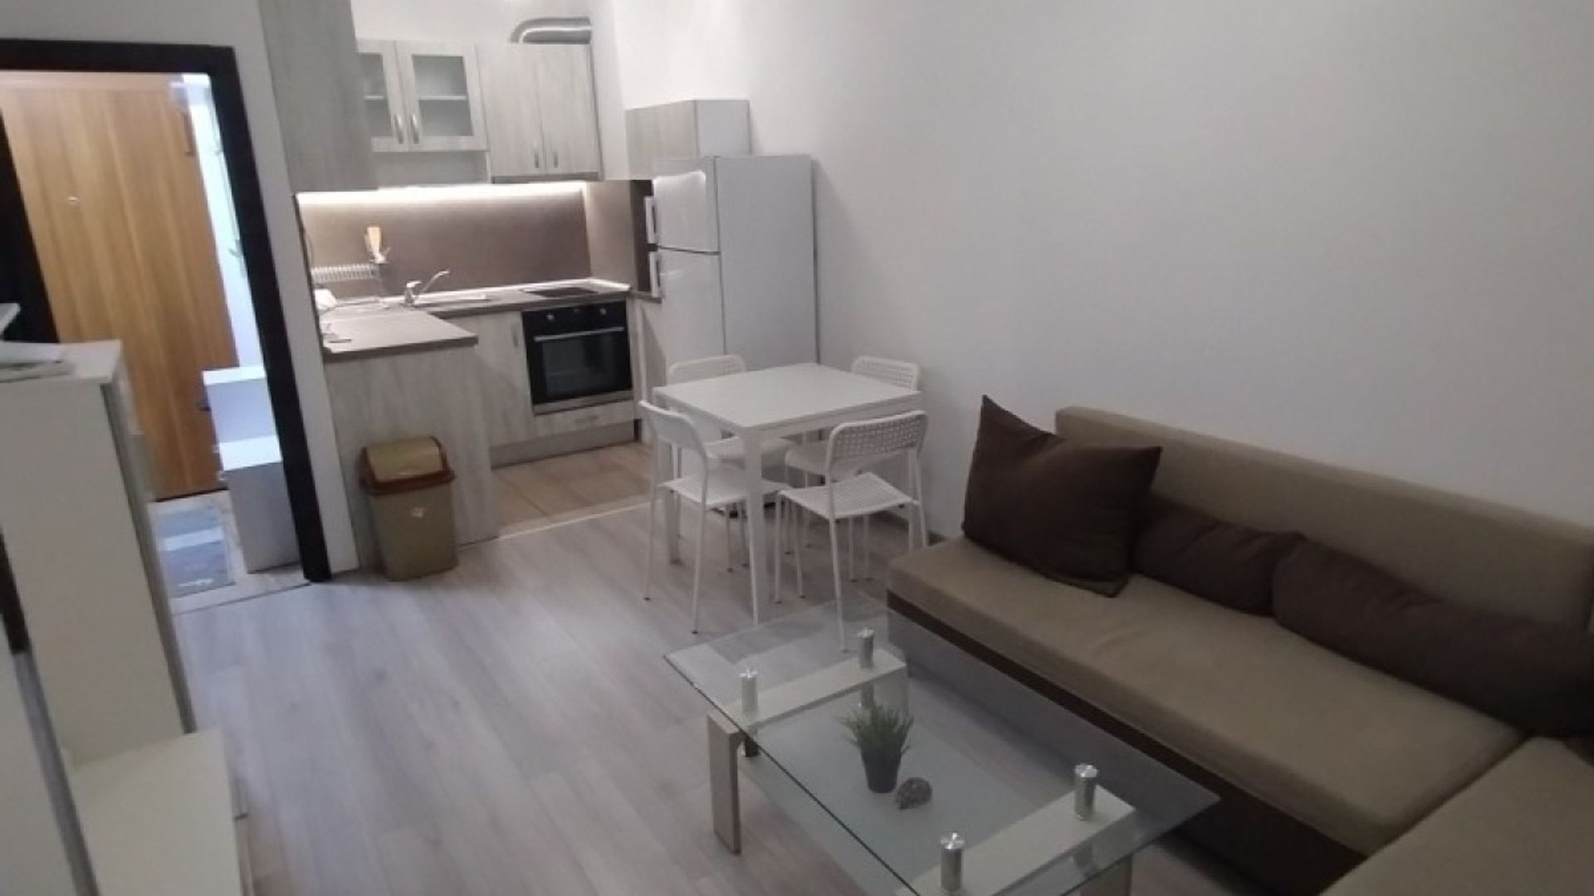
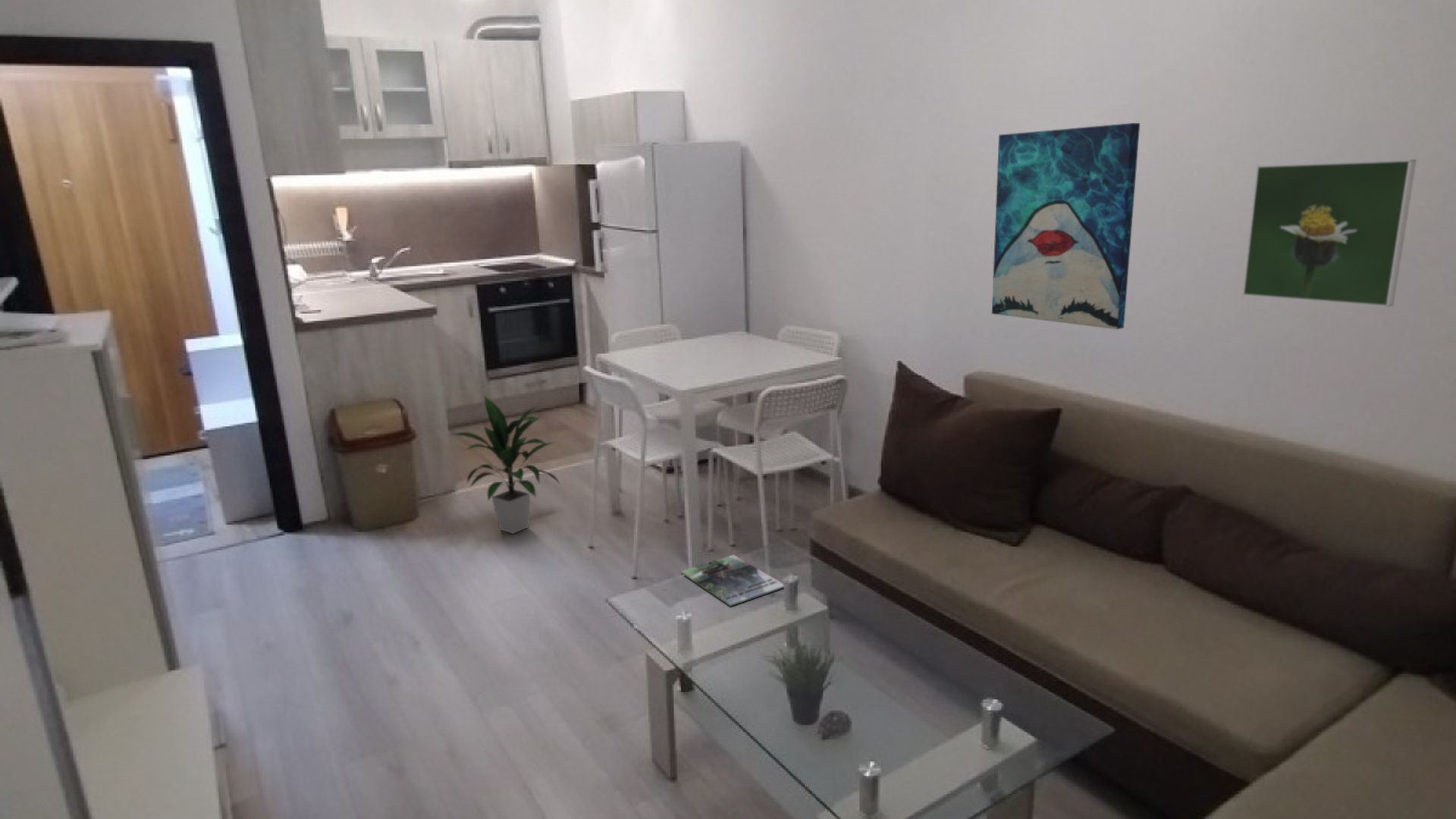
+ indoor plant (512, 464)
+ magazine (732, 579)
+ wall art (1059, 228)
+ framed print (1322, 233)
